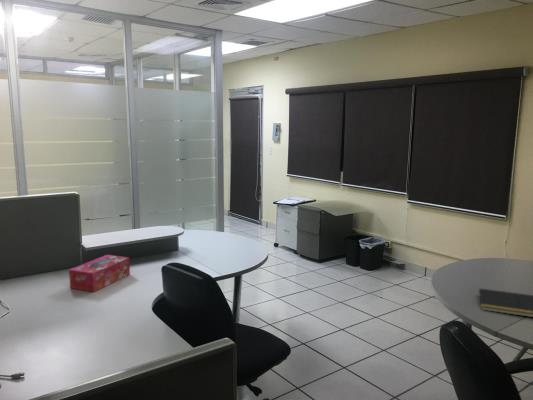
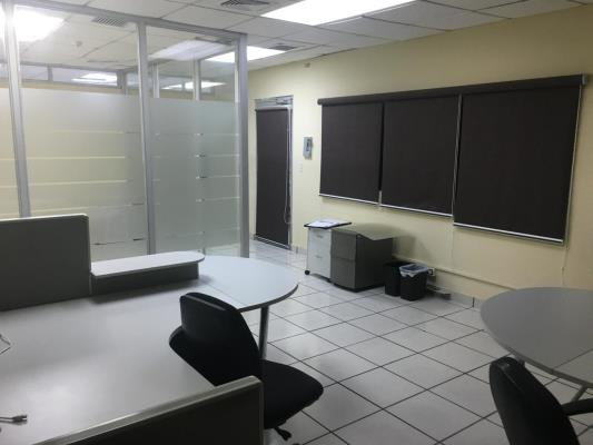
- notepad (508, 302)
- tissue box (100, 272)
